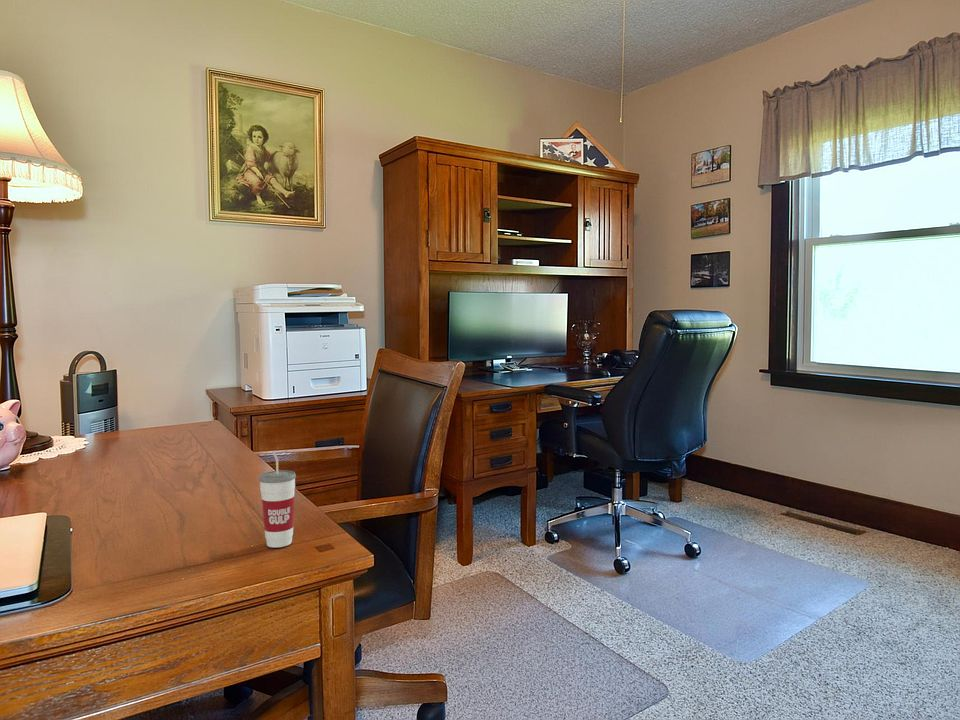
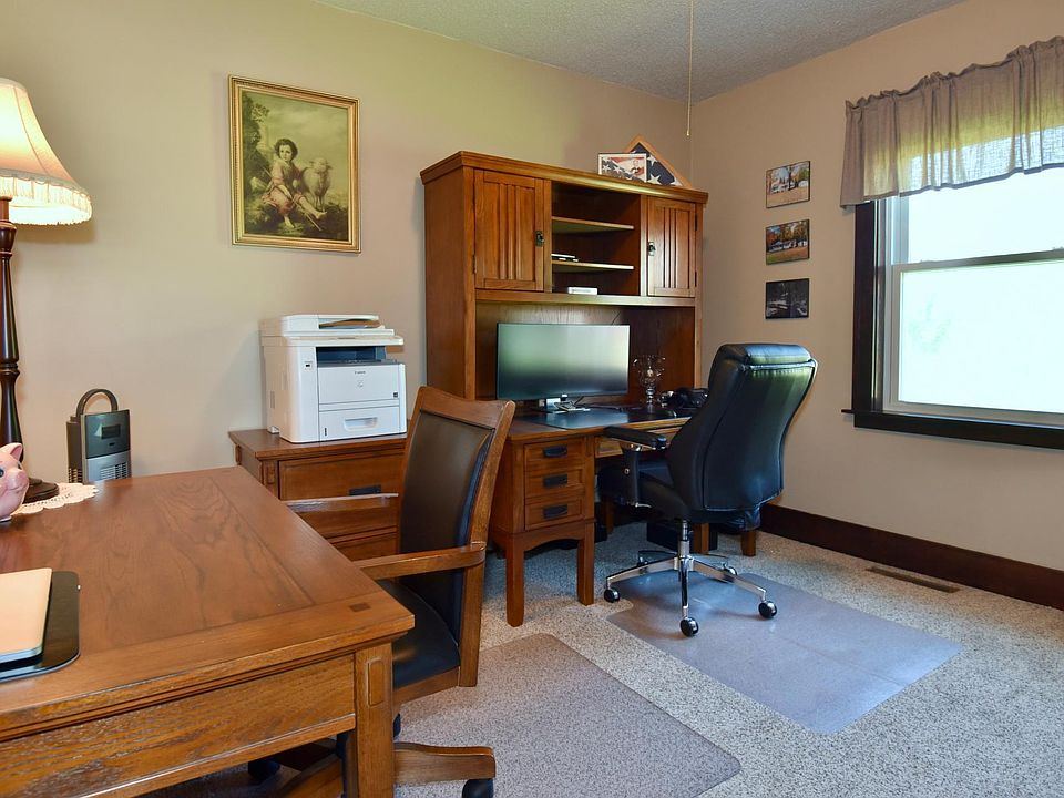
- cup (278, 496)
